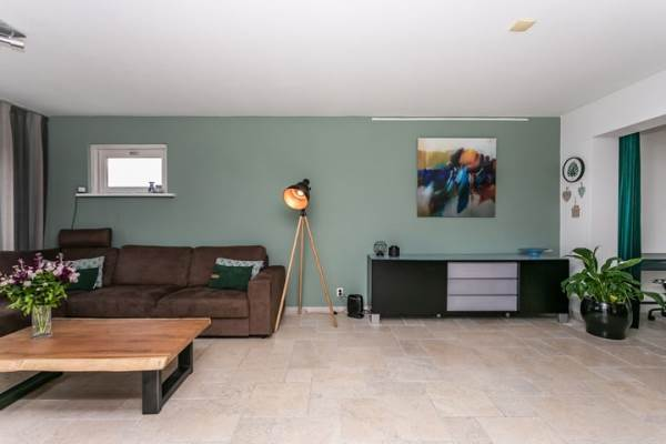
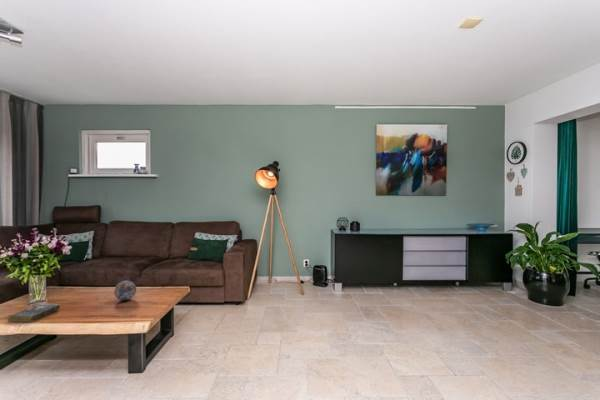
+ book (35, 311)
+ decorative orb (125, 290)
